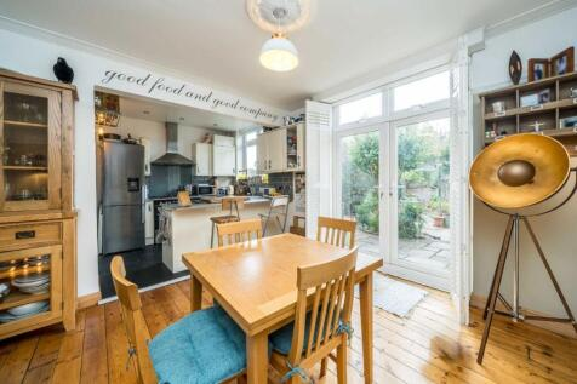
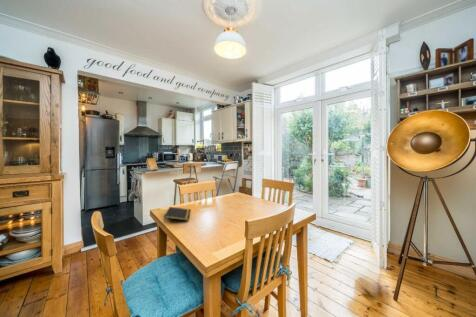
+ notepad (178, 213)
